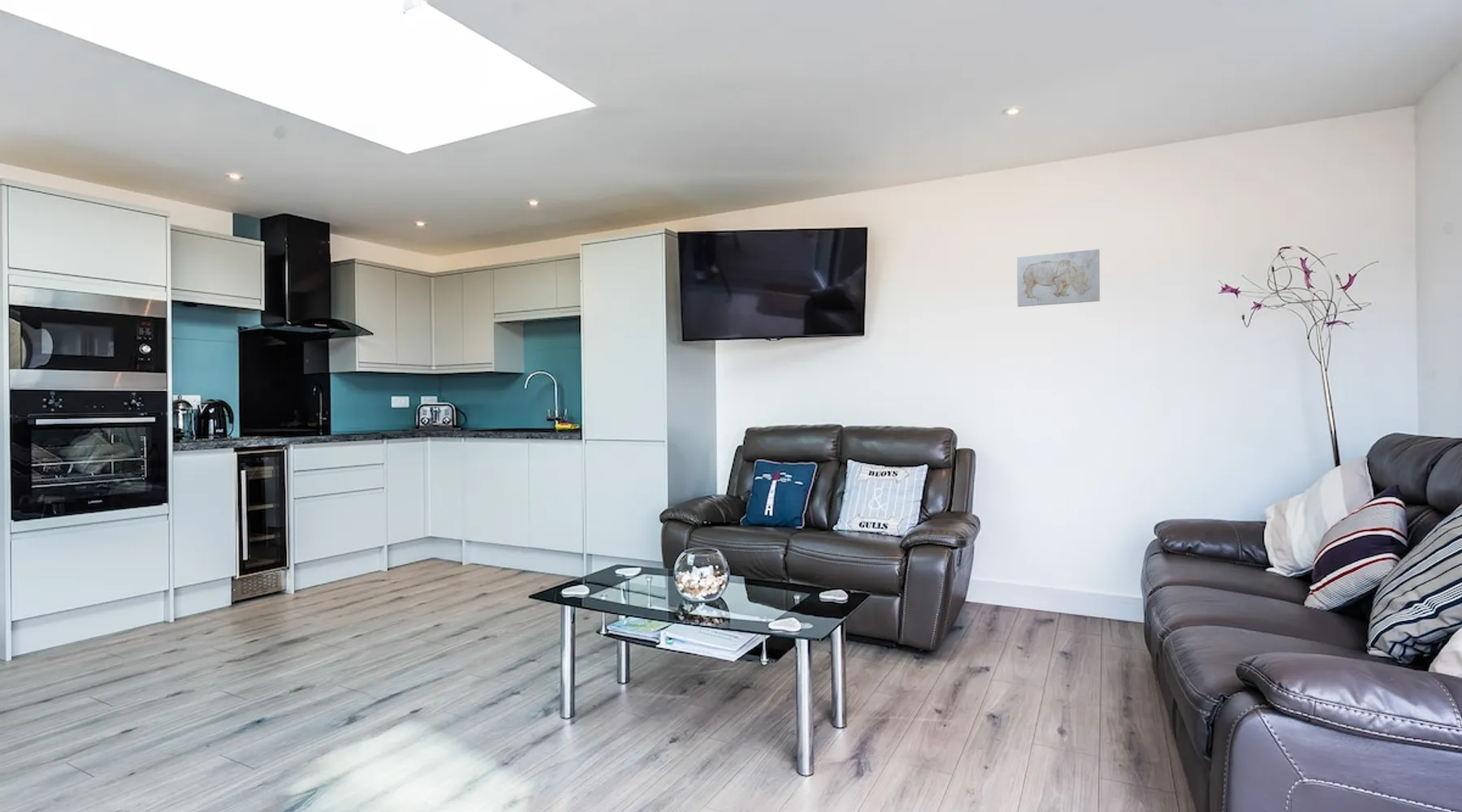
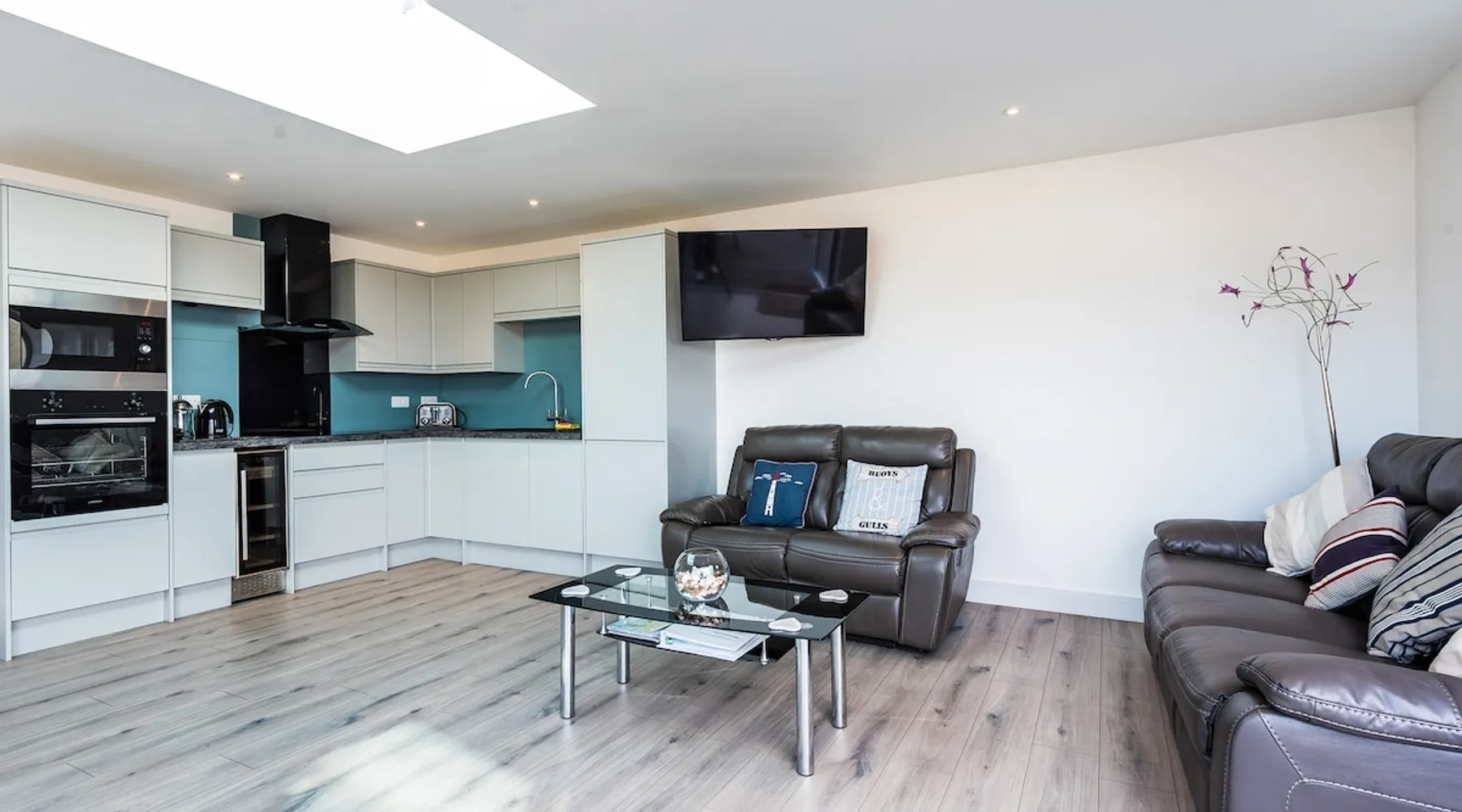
- wall art (1058, 279)
